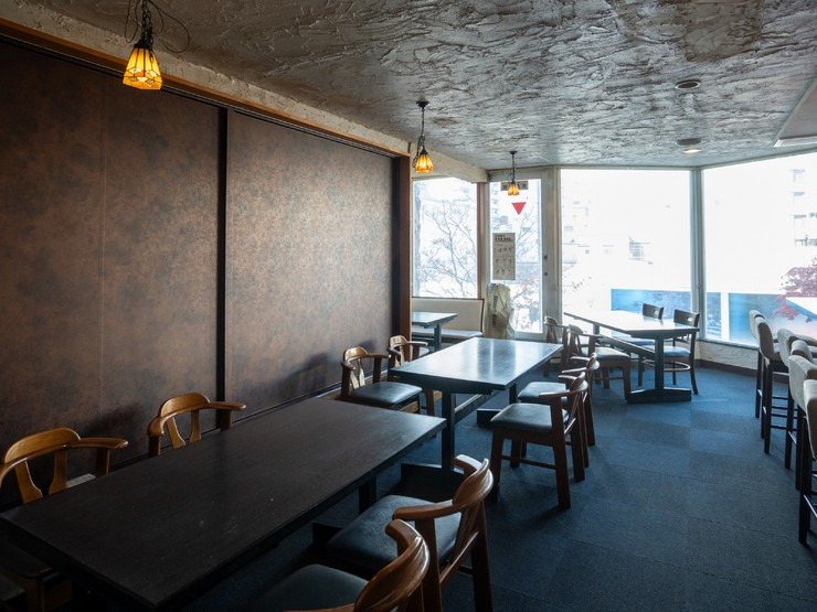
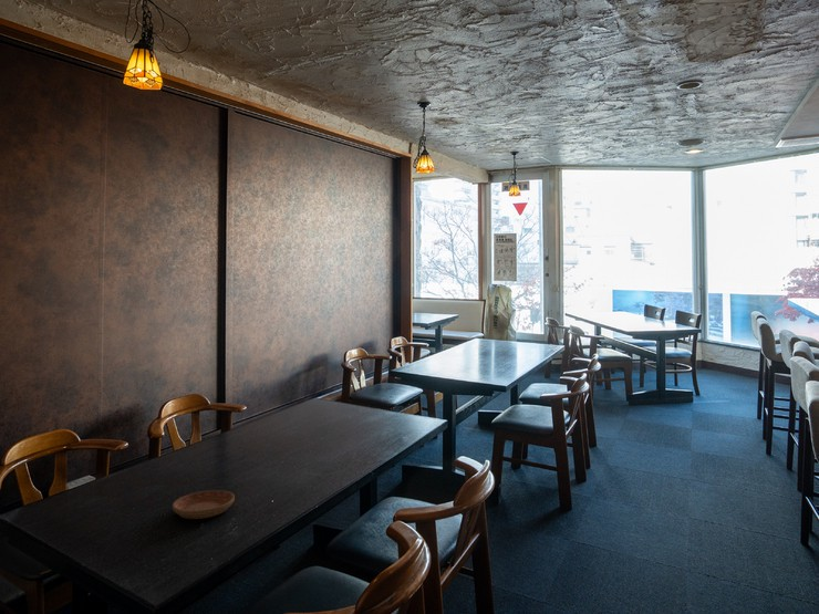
+ saucer (204, 504)
